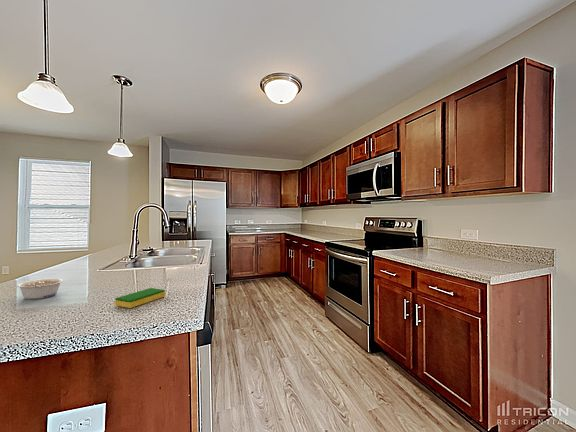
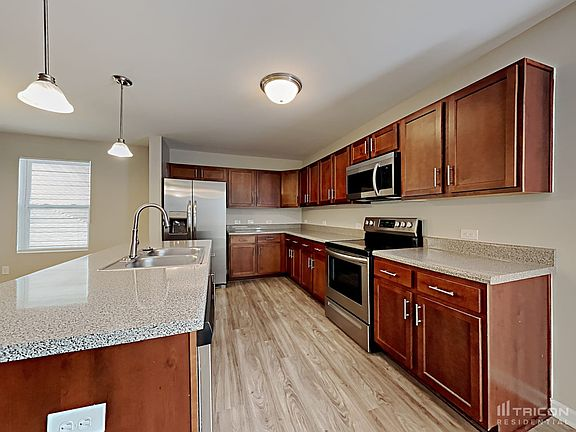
- dish sponge (141, 297)
- legume (41, 287)
